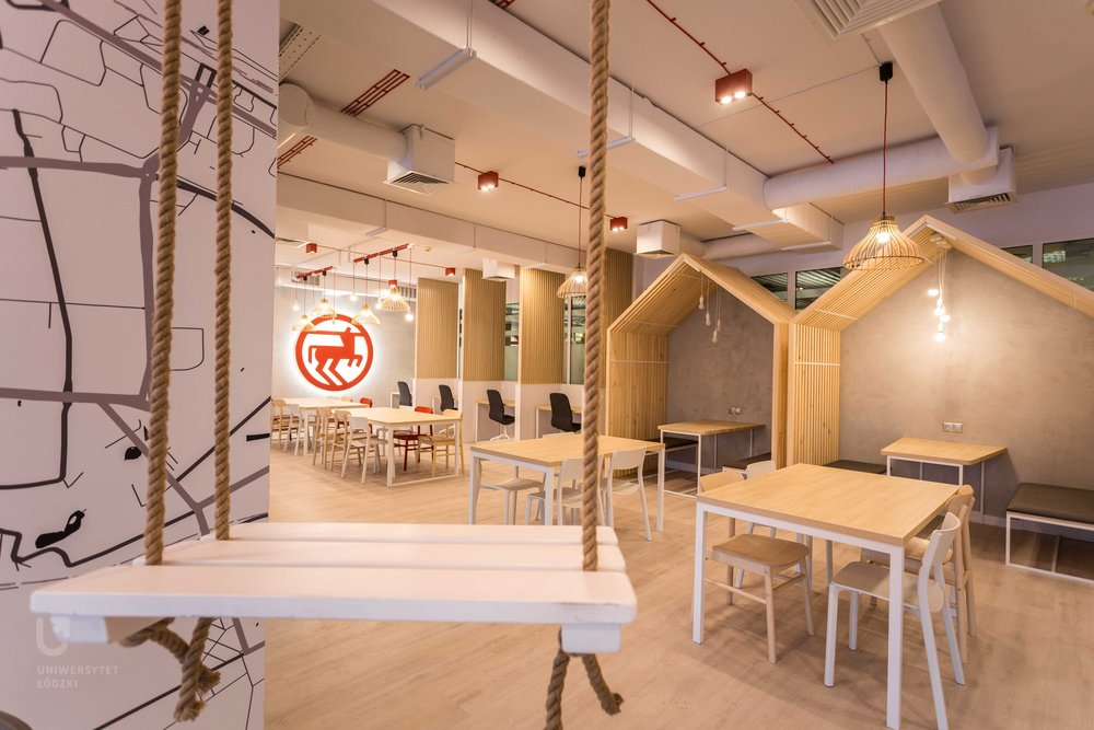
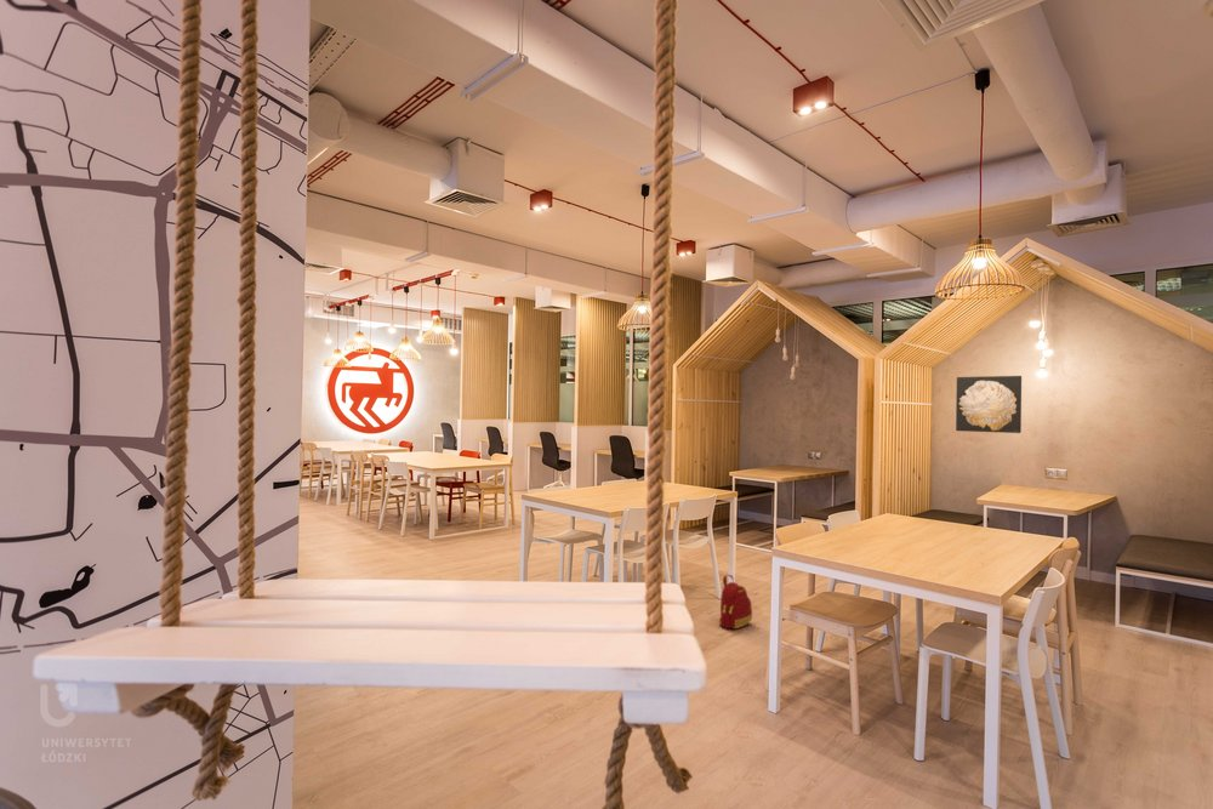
+ backpack (734, 600)
+ wall art (987, 404)
